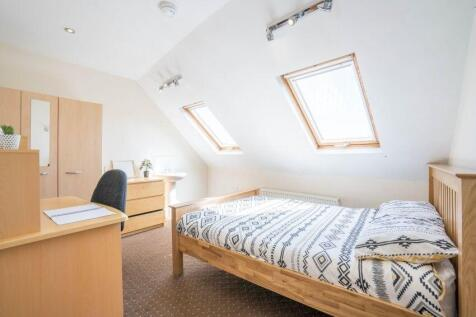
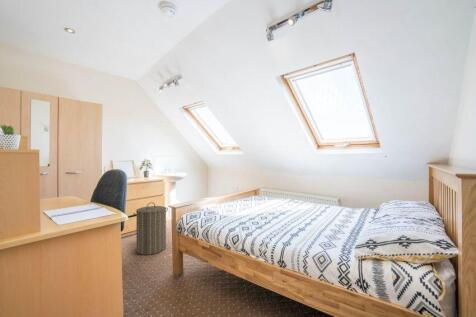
+ laundry hamper (151, 225)
